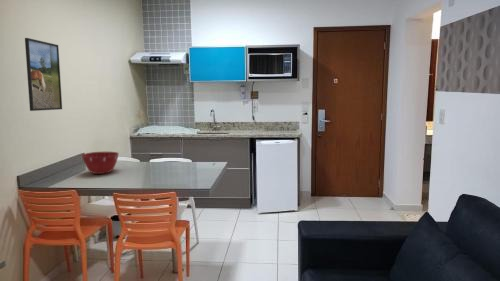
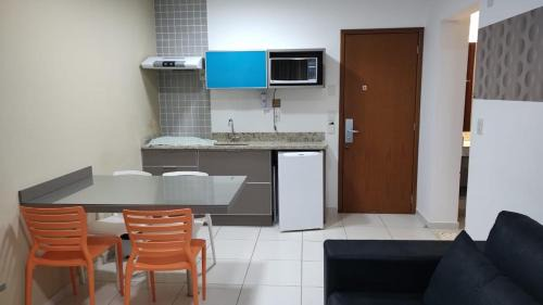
- mixing bowl (101, 163)
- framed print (44, 76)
